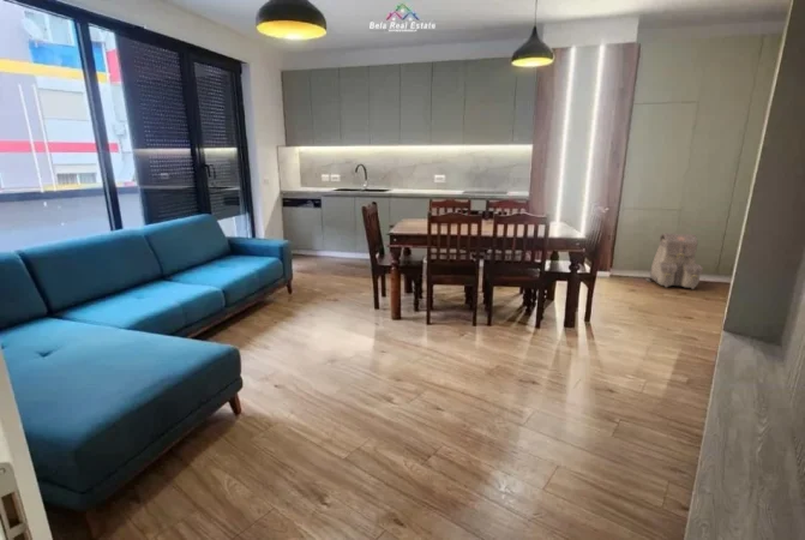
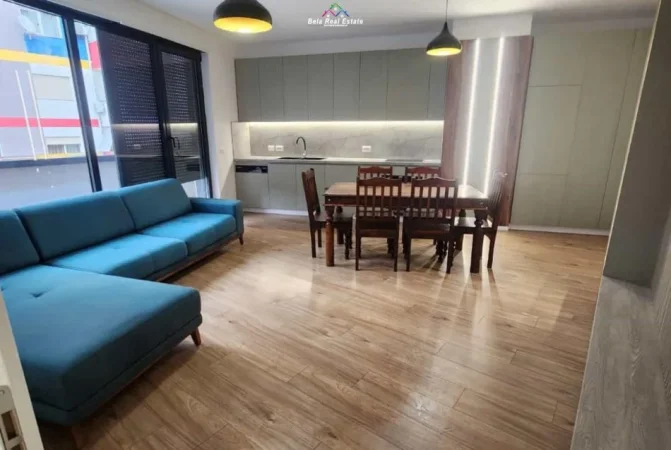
- backpack (674, 259)
